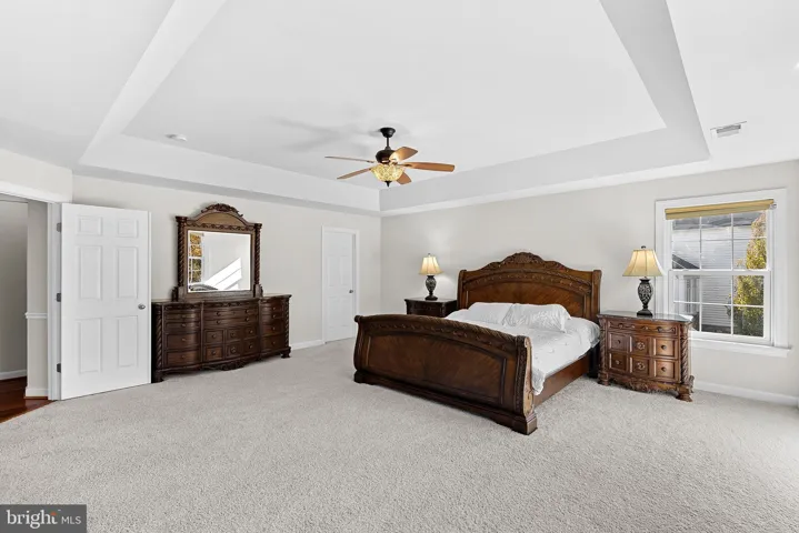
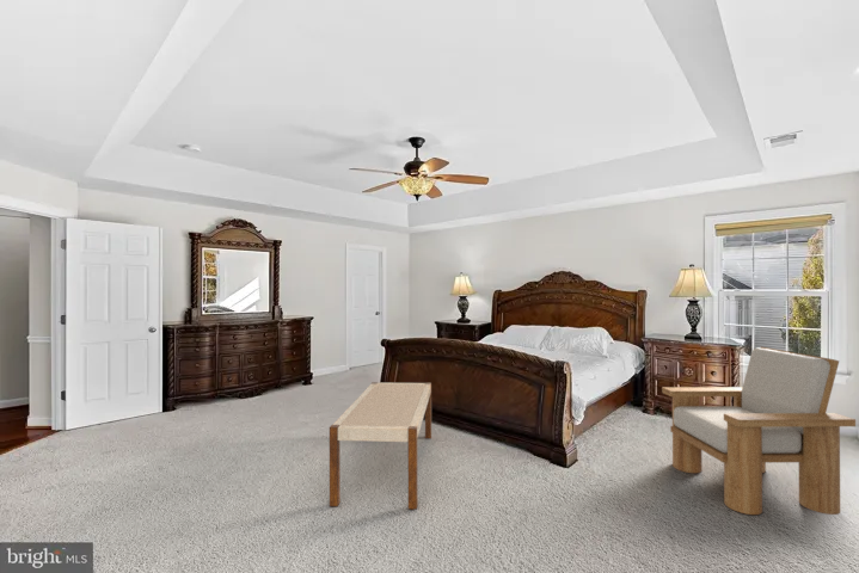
+ bench (389, 432)
+ armchair (747, 418)
